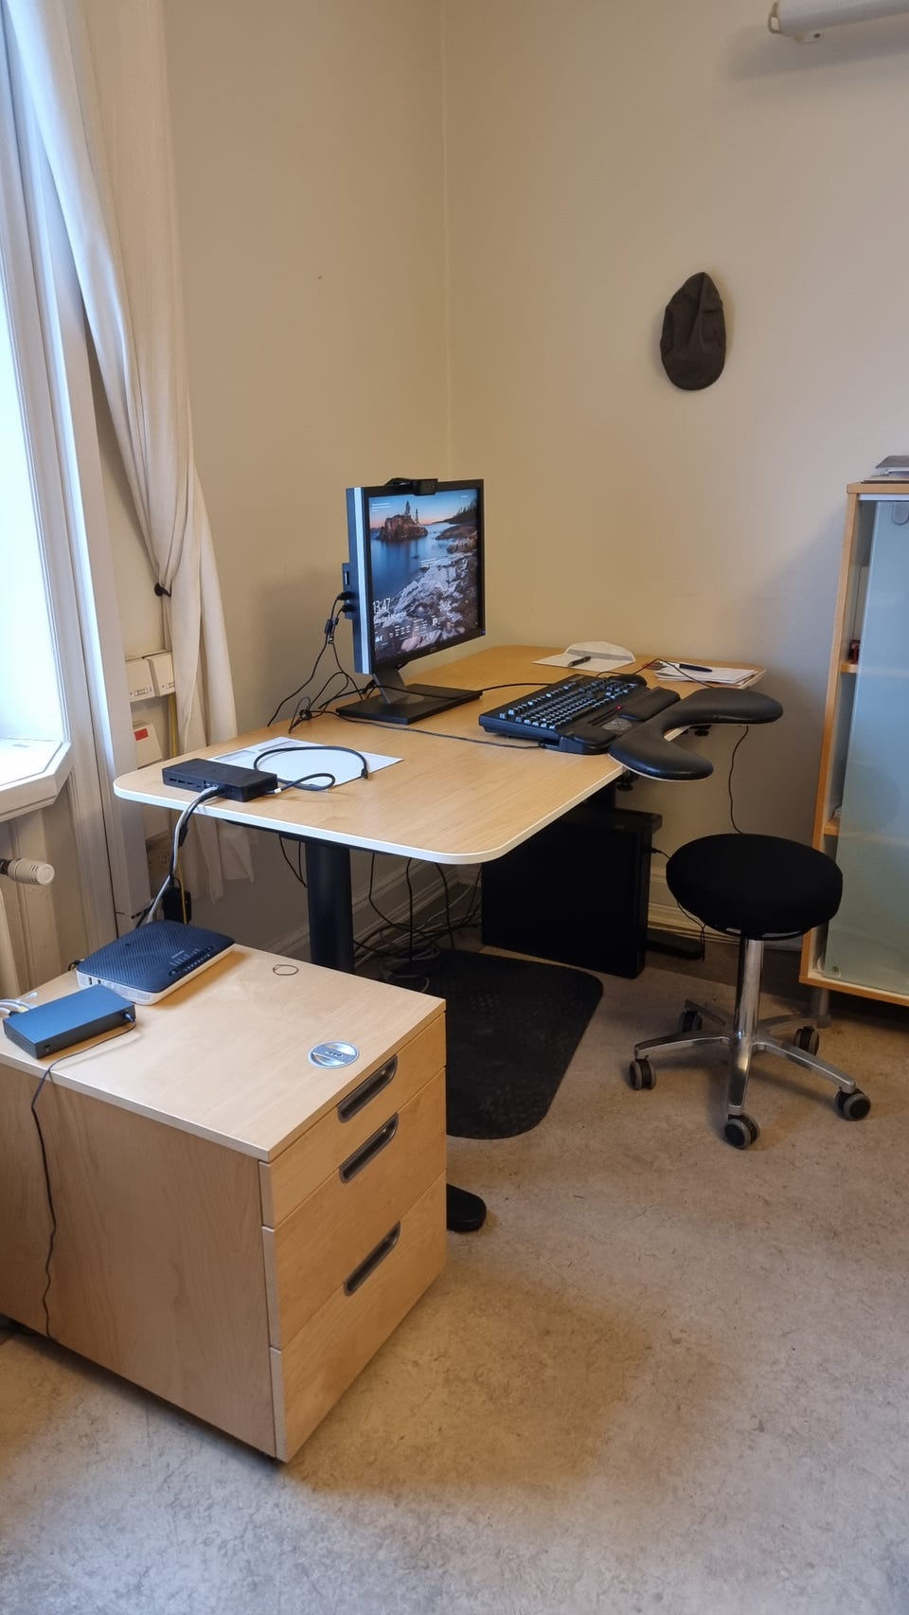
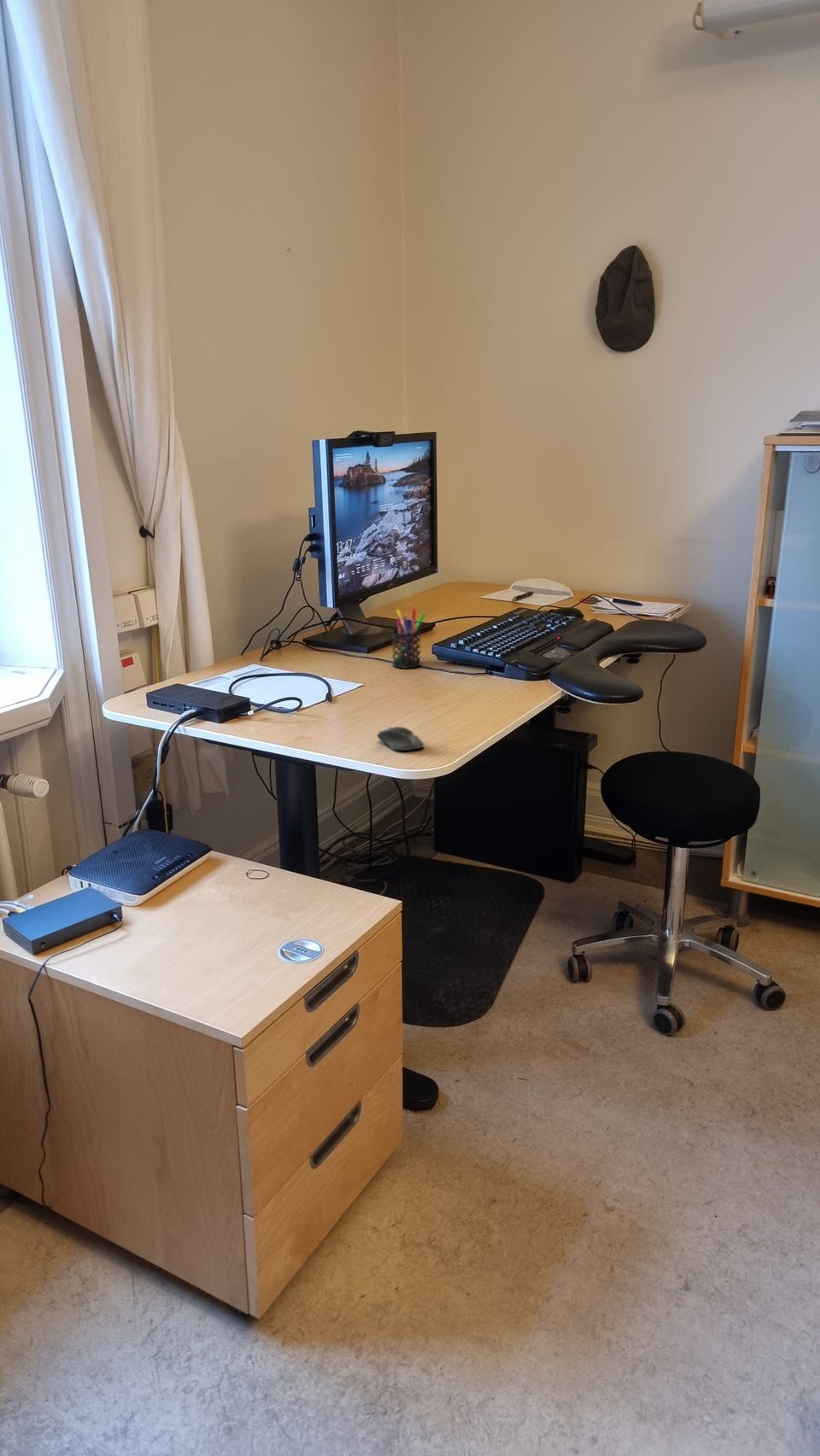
+ pen holder (410, 635)
+ computer mouse (400, 736)
